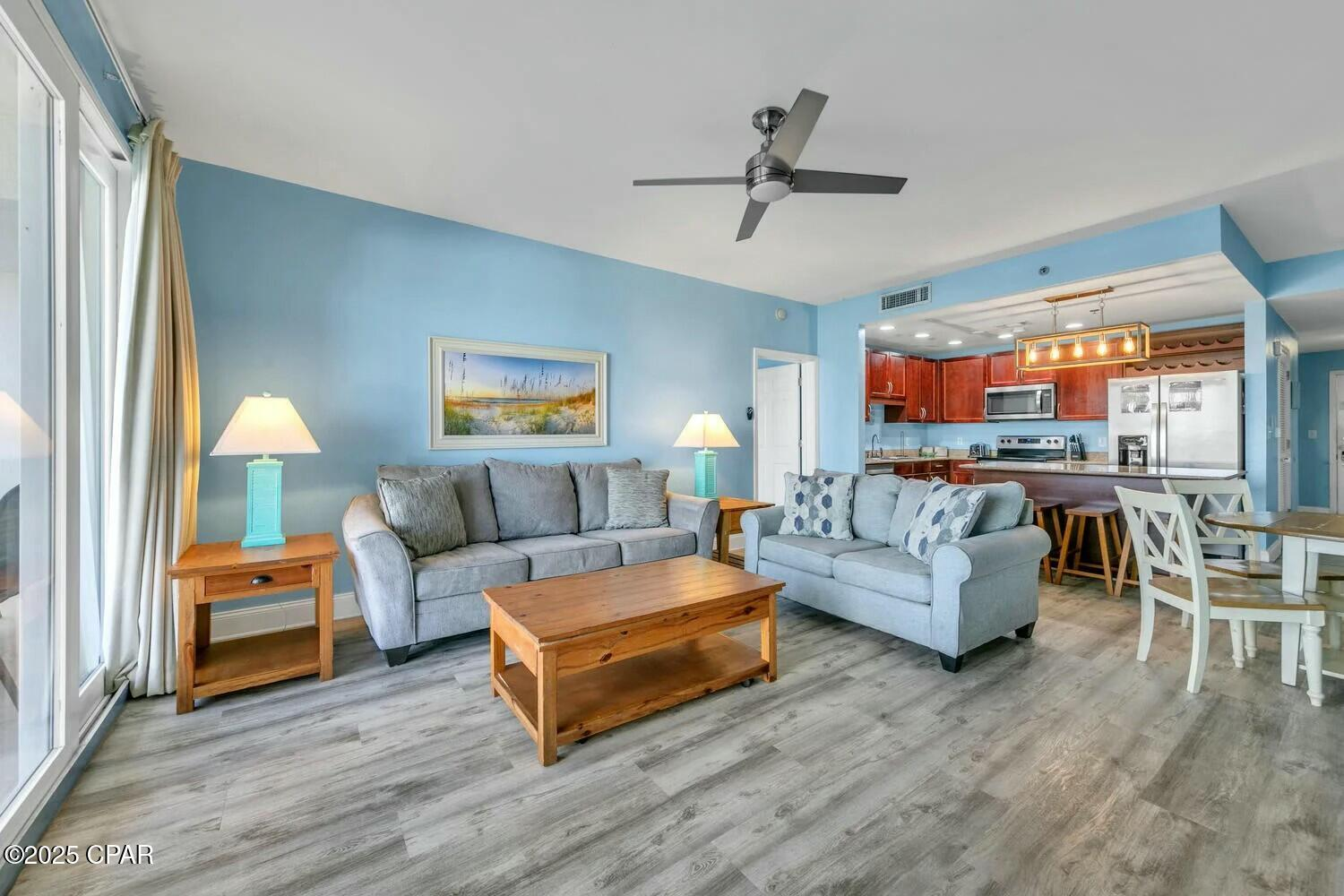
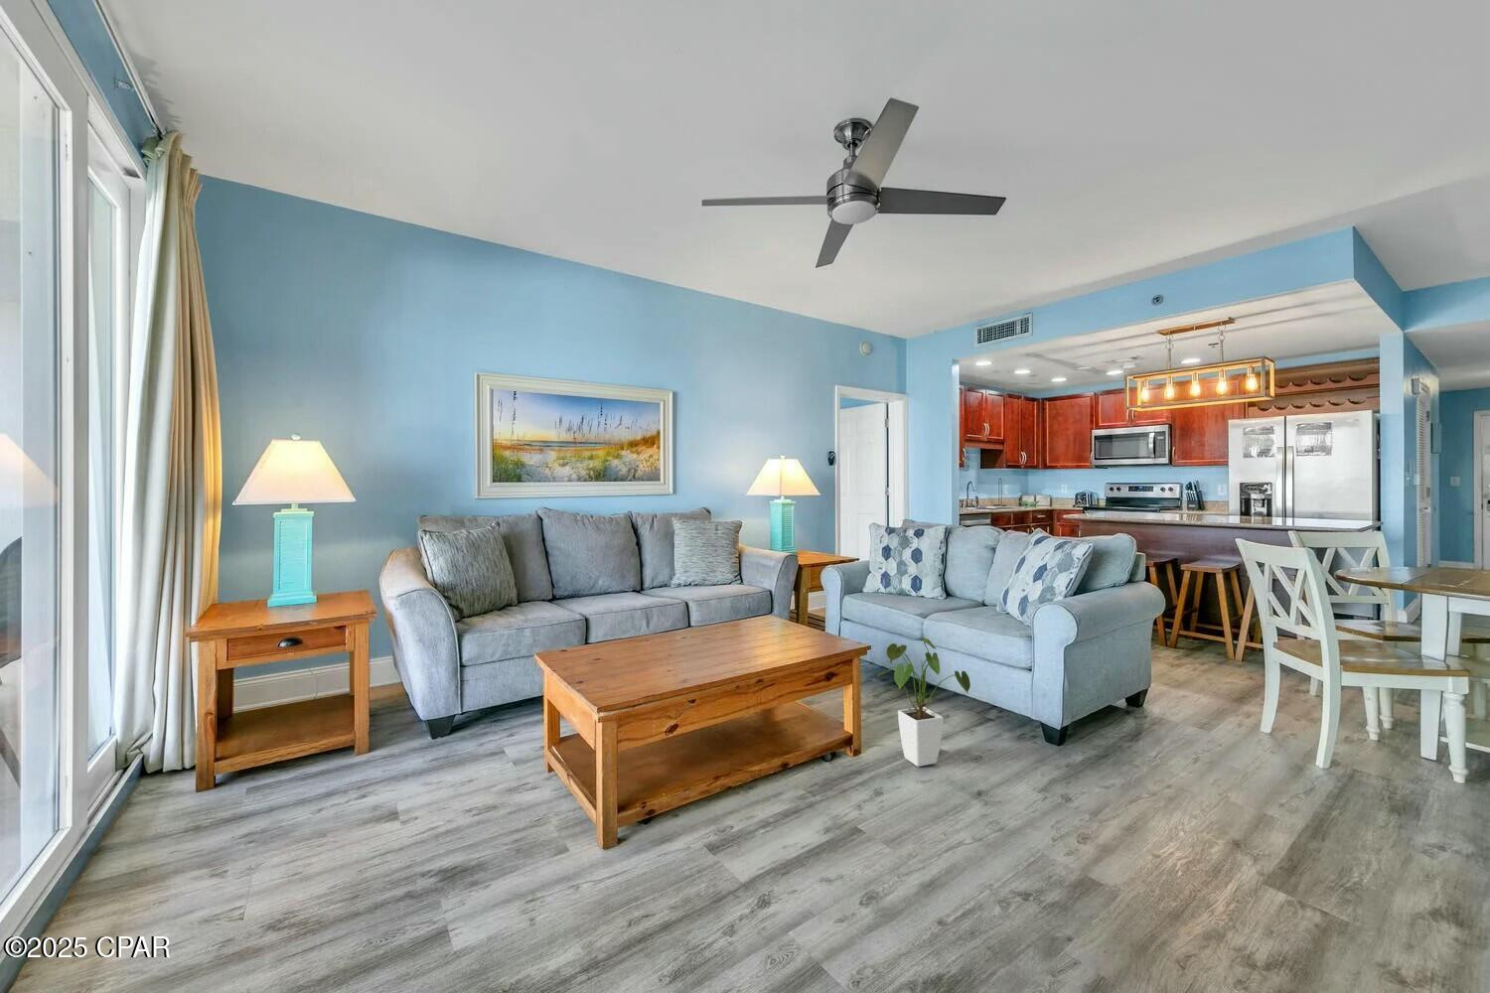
+ house plant (928, 700)
